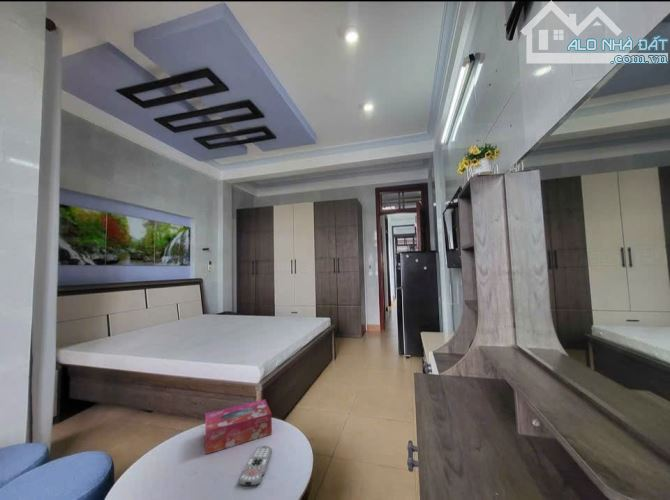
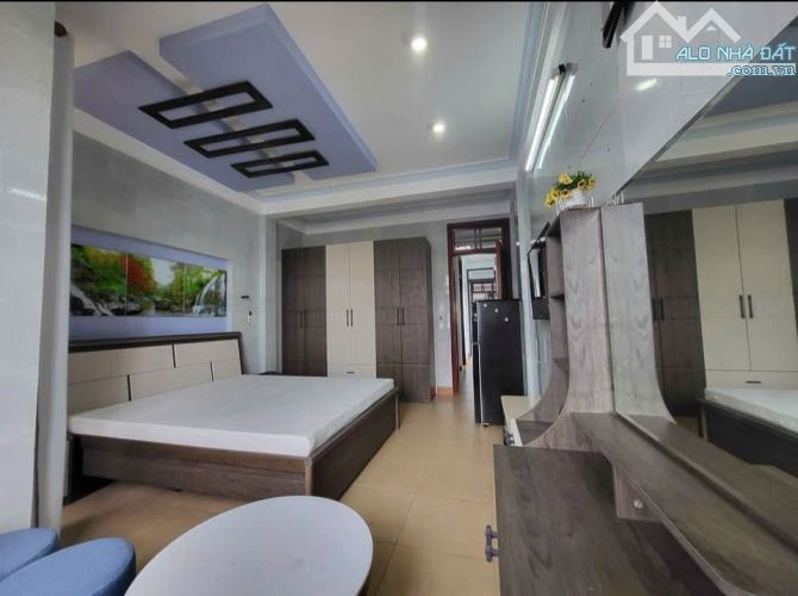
- remote control (257, 464)
- tissue box (238, 423)
